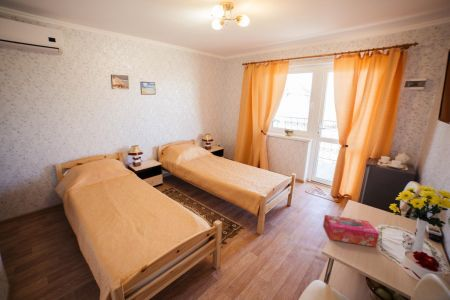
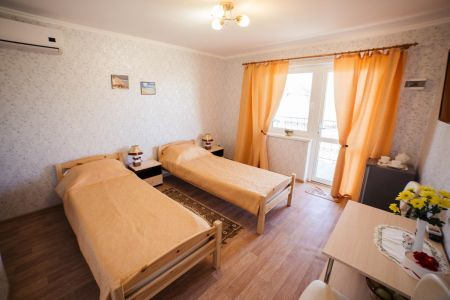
- tissue box (348, 229)
